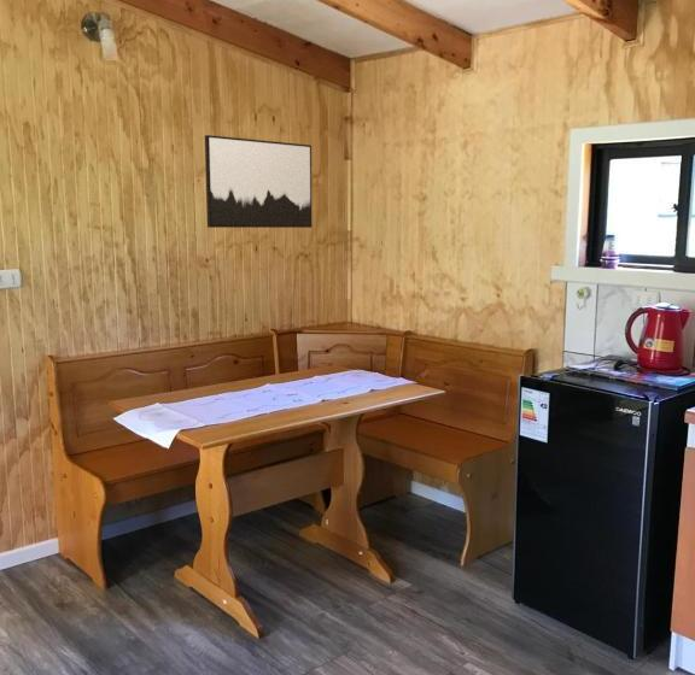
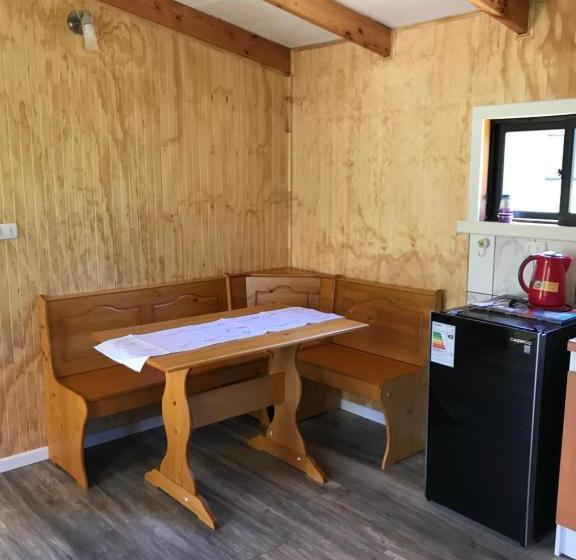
- wall art (261, 183)
